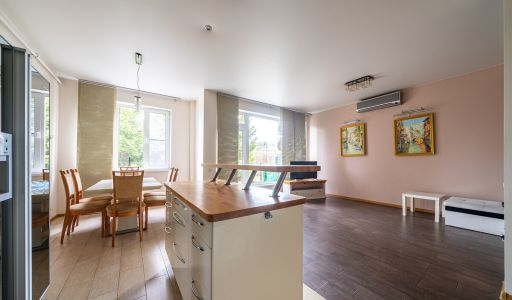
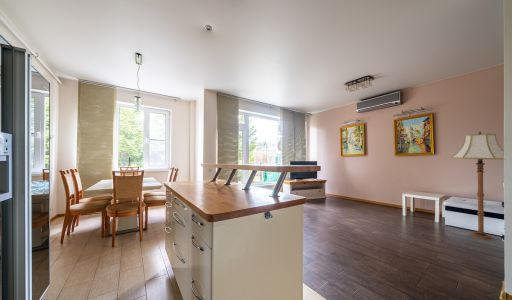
+ floor lamp (480, 183)
